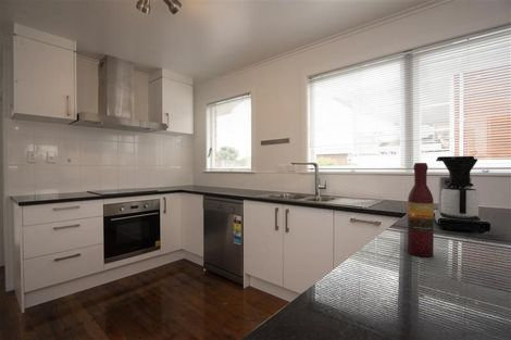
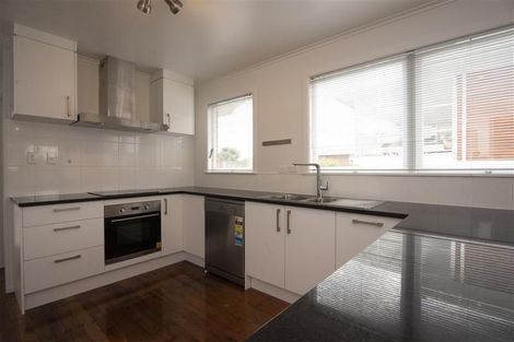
- coffee maker (457, 190)
- wine bottle (420, 207)
